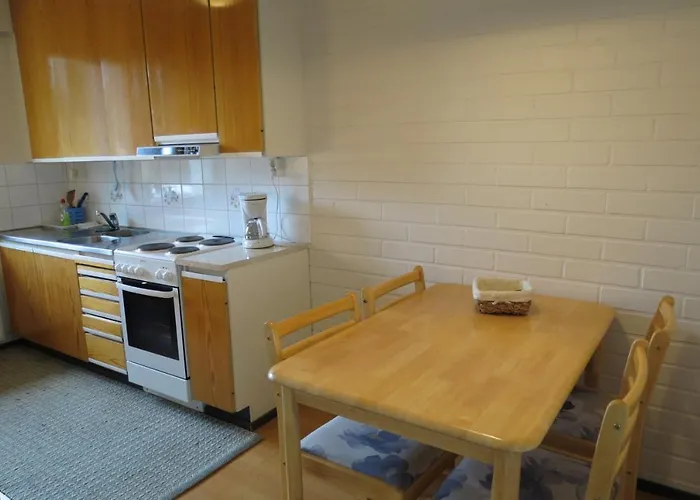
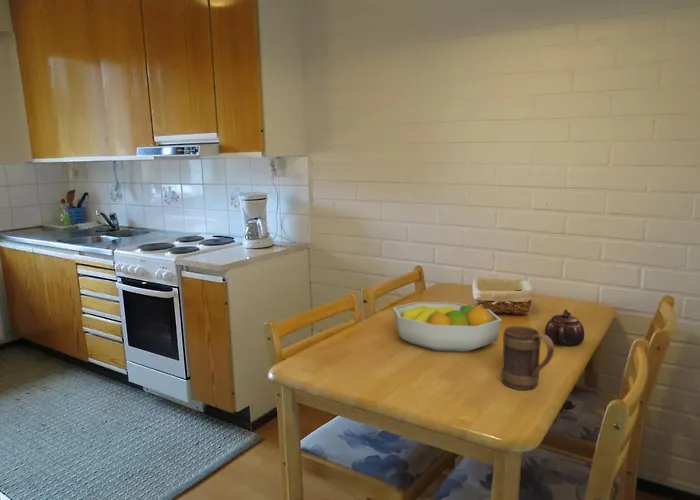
+ mug (527, 358)
+ fruit bowl (444, 321)
+ teapot (564, 325)
